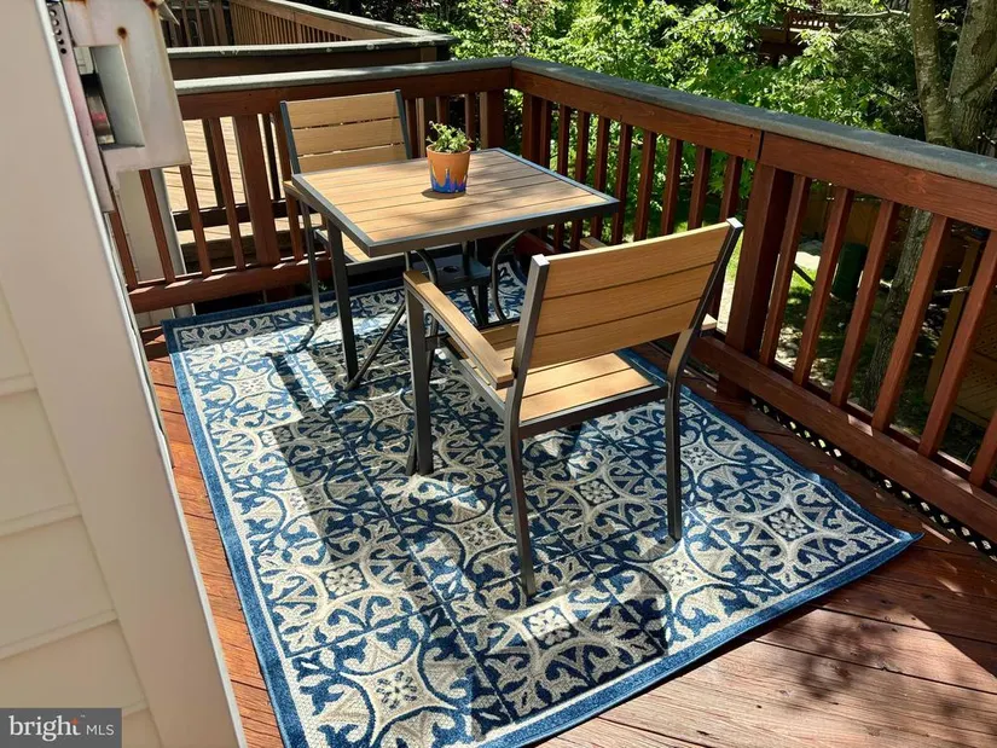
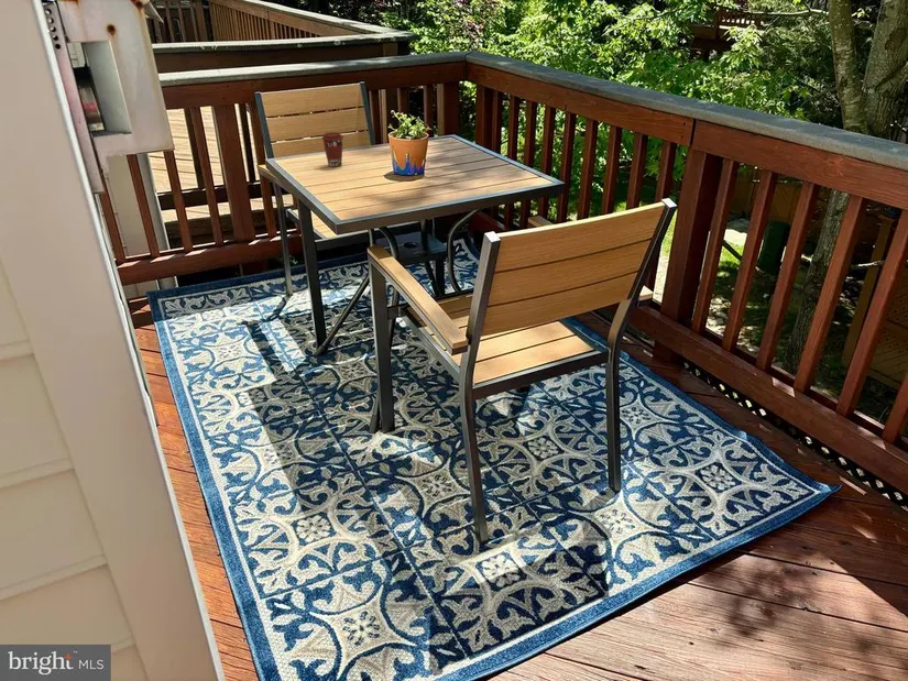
+ coffee cup (333, 150)
